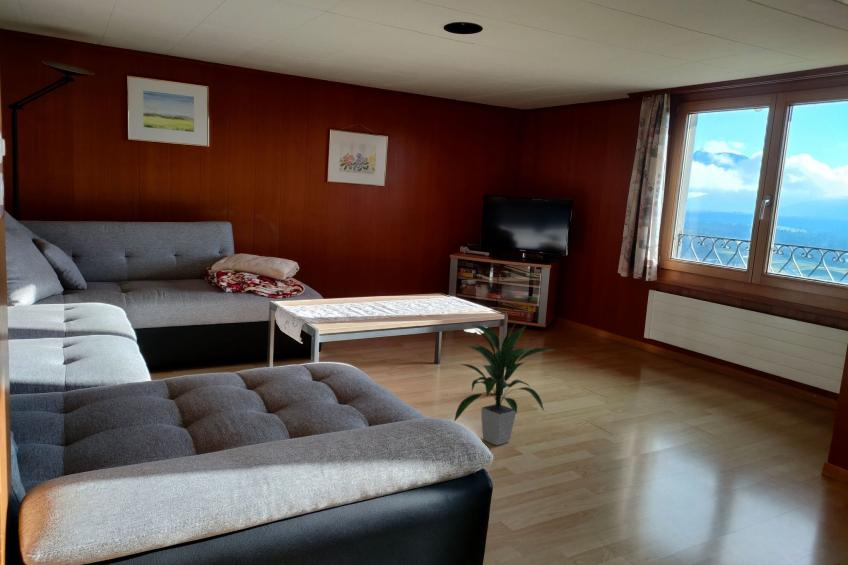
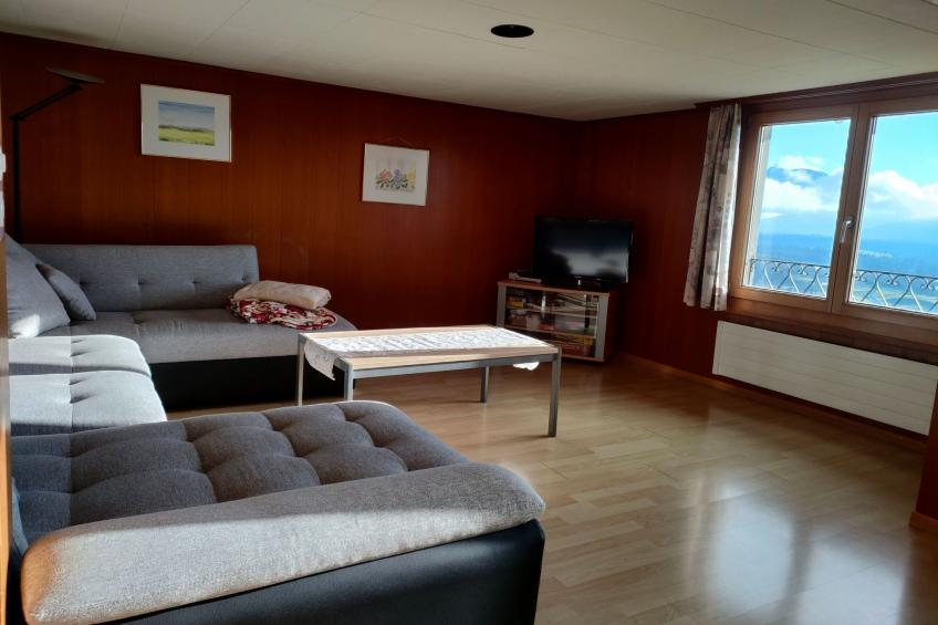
- indoor plant (496, 380)
